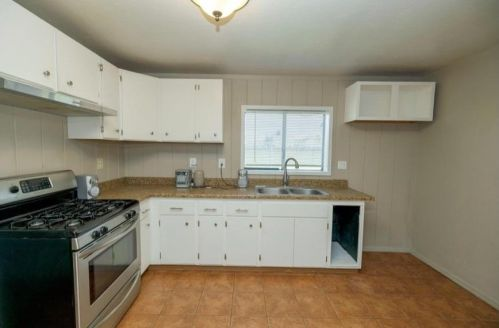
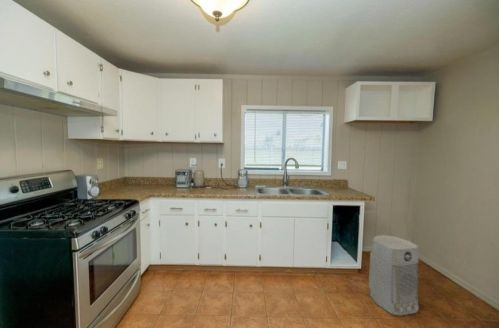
+ air purifier (392, 271)
